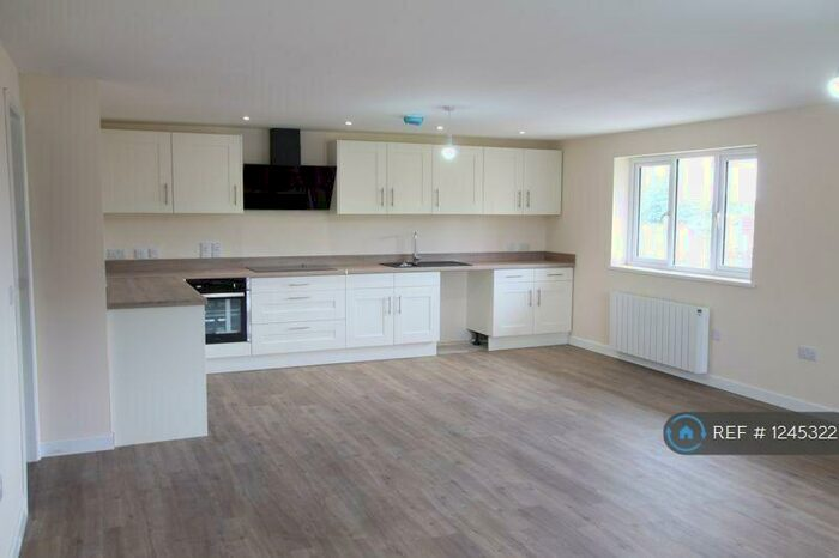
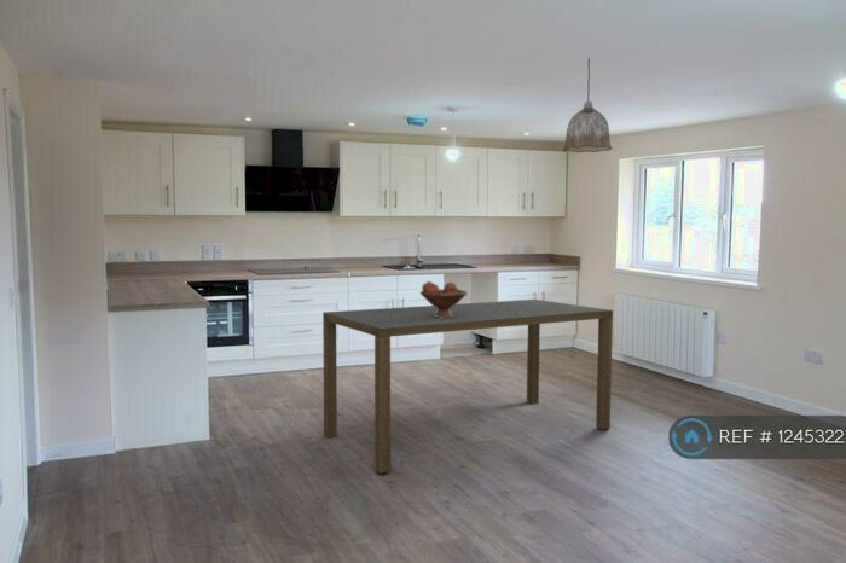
+ fruit bowl (442, 298)
+ dining table (462, 330)
+ pendant lamp (587, 104)
